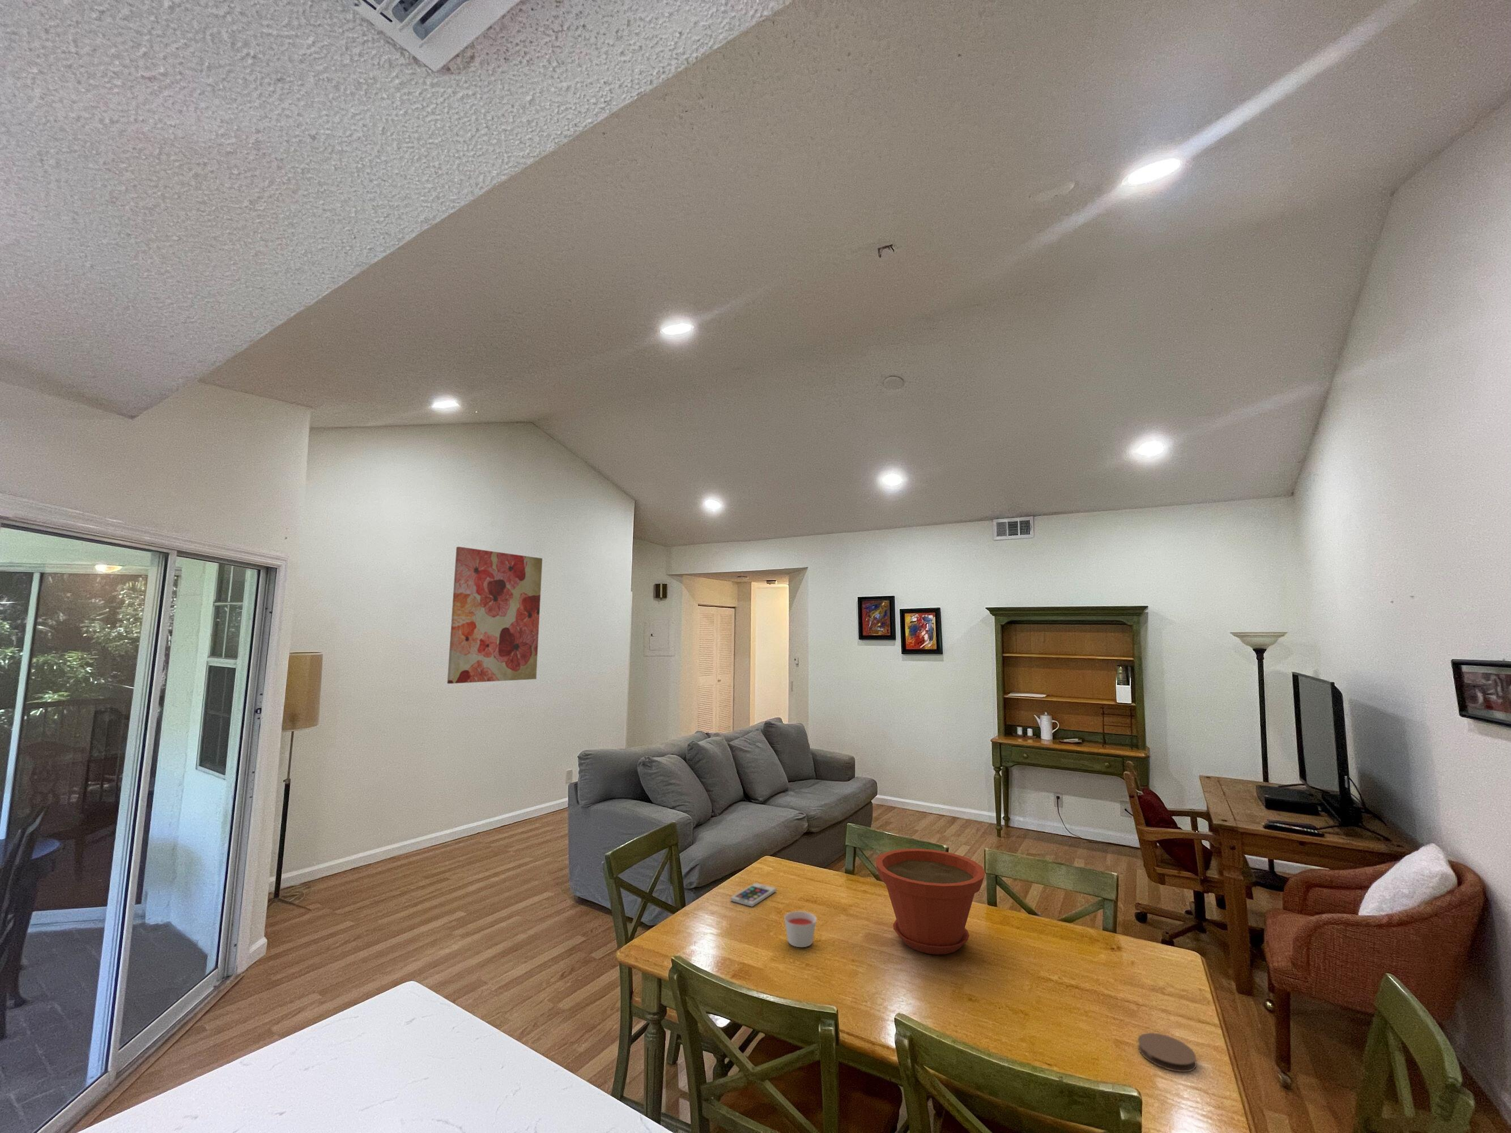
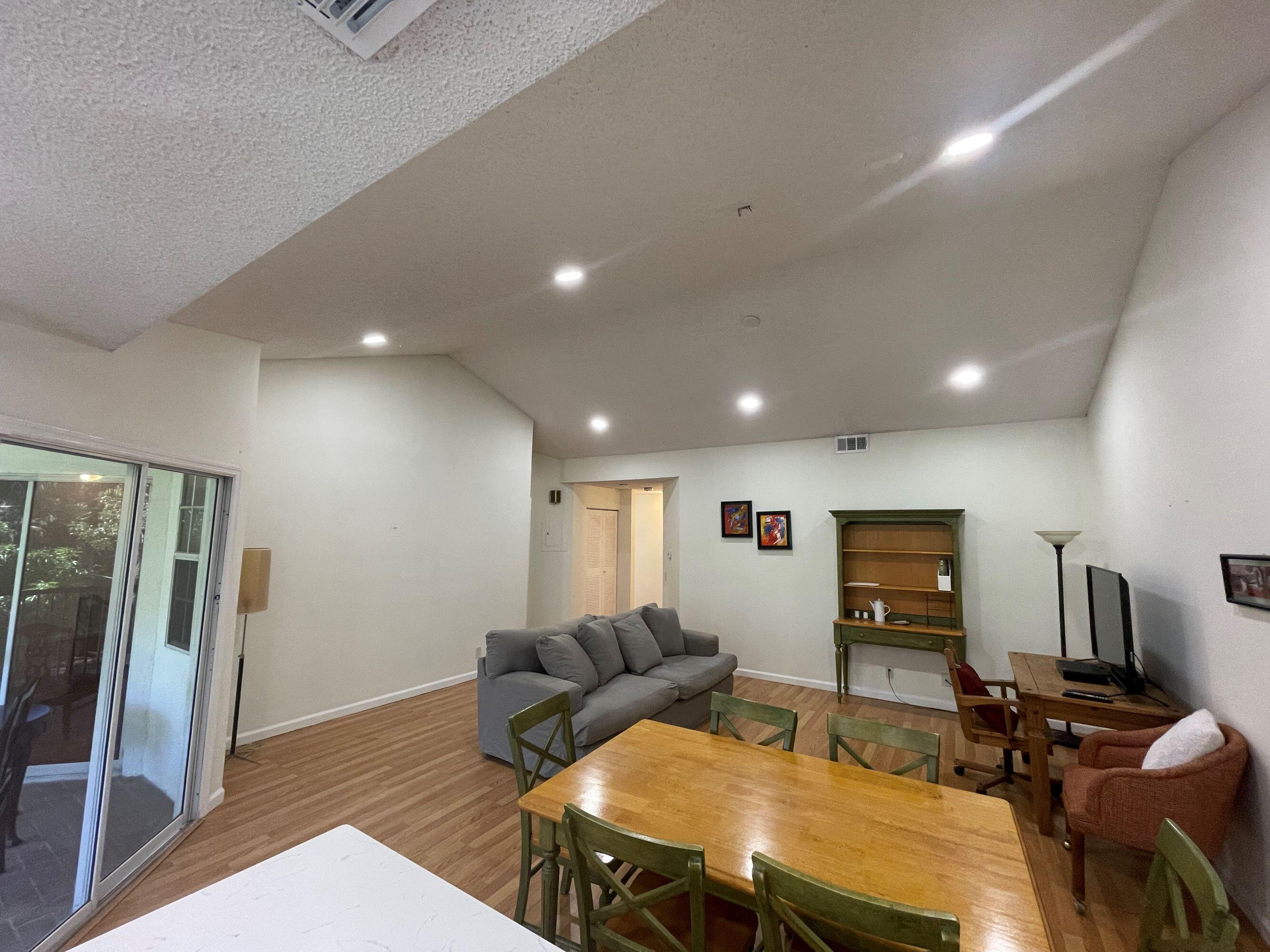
- coaster (1166, 1051)
- plant pot (929, 902)
- candle (800, 929)
- wall art (499, 615)
- smartphone (753, 894)
